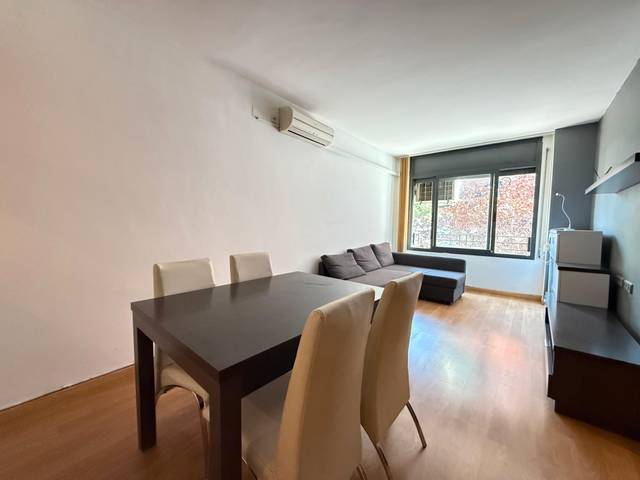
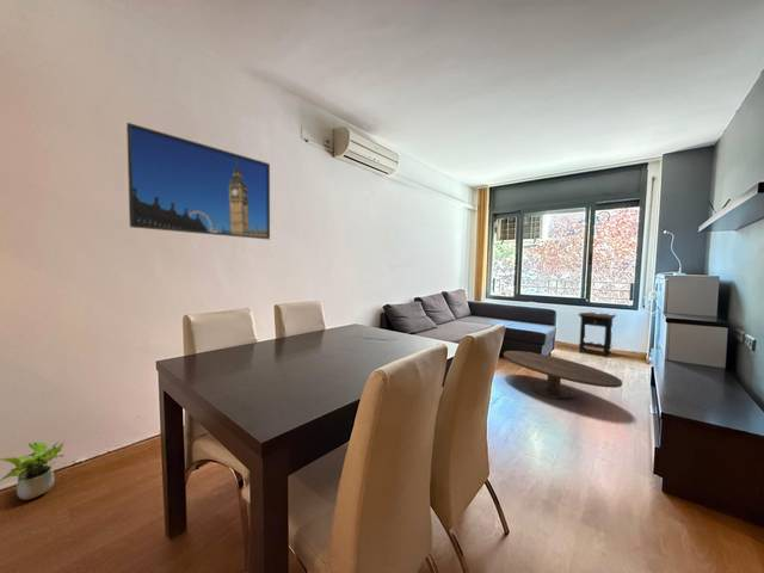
+ side table (596, 325)
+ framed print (209, 190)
+ coffee table (554, 378)
+ potted plant (33, 469)
